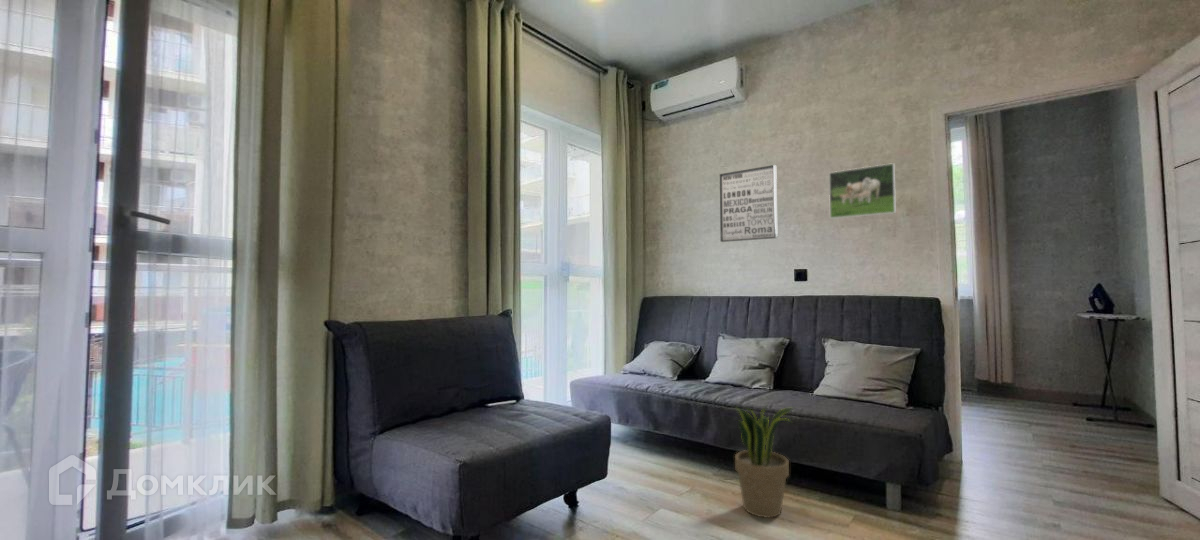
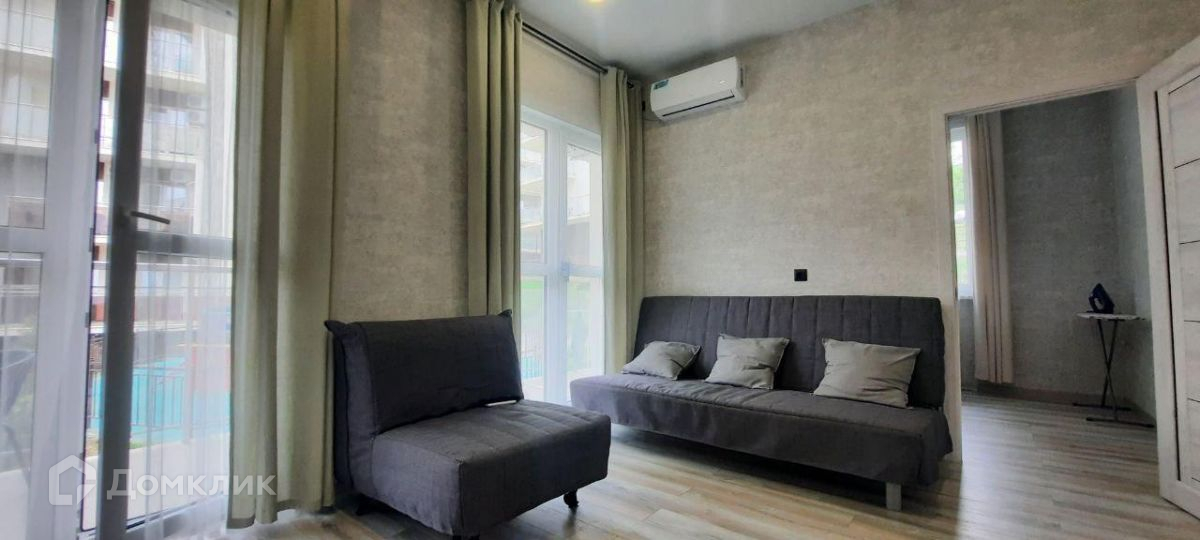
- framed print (861, 192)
- potted plant (764, 455)
- wall art (747, 204)
